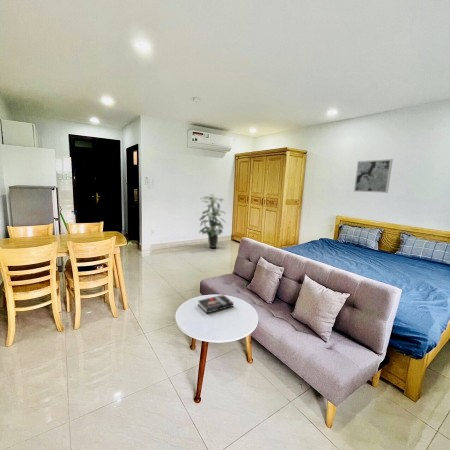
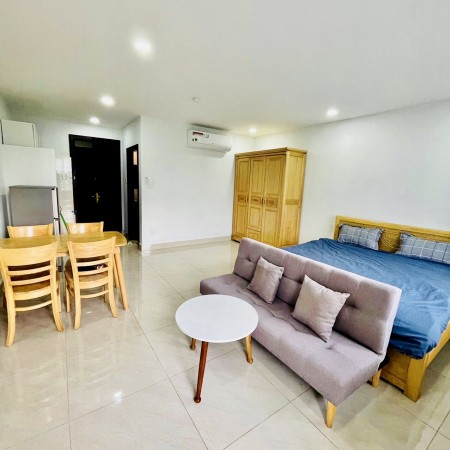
- indoor plant (211, 221)
- book (215, 303)
- wall art (372, 176)
